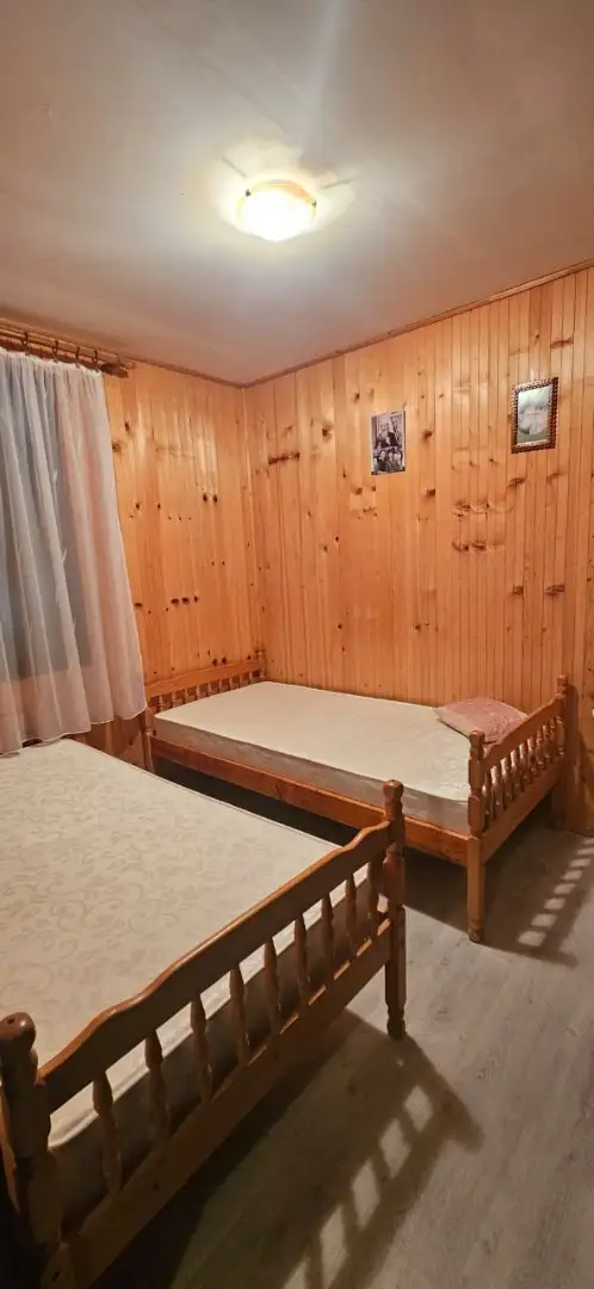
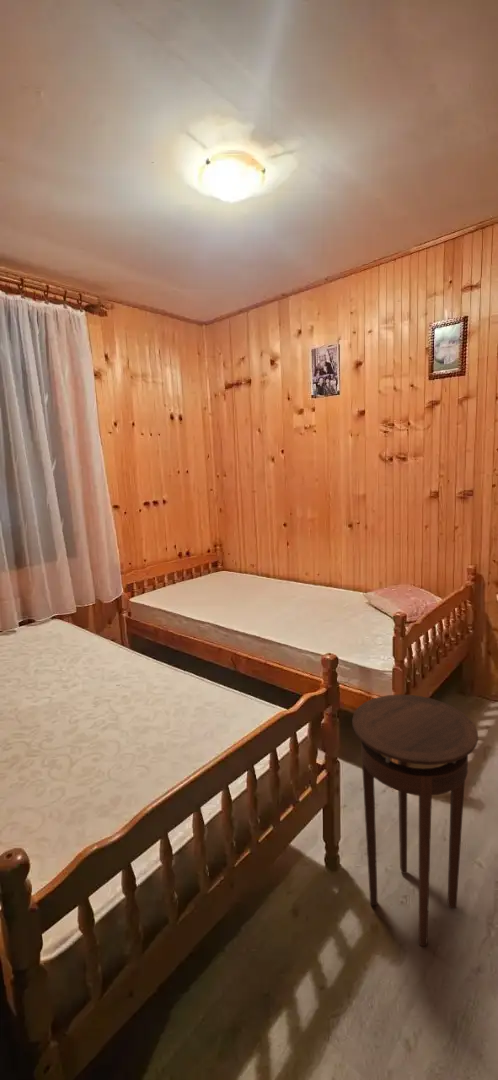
+ stool (406, 817)
